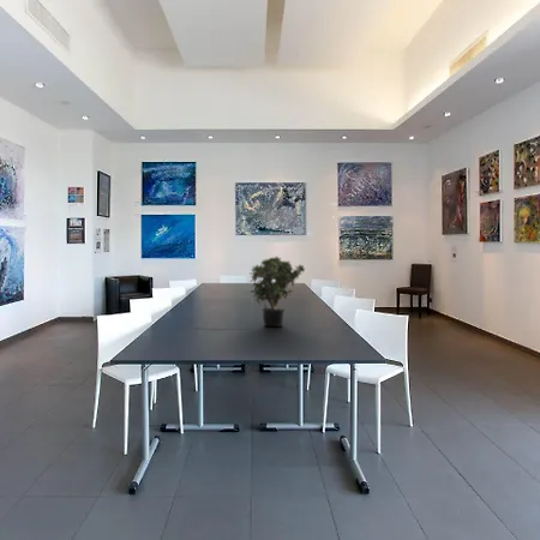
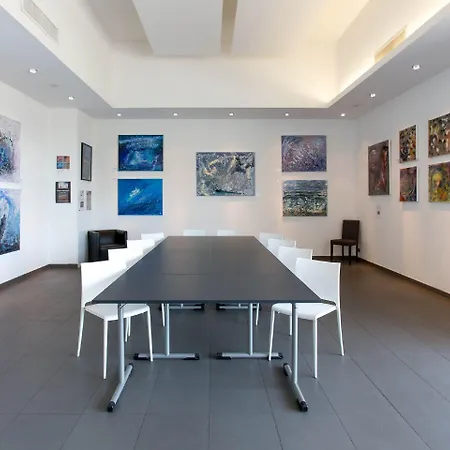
- potted plant (277, 290)
